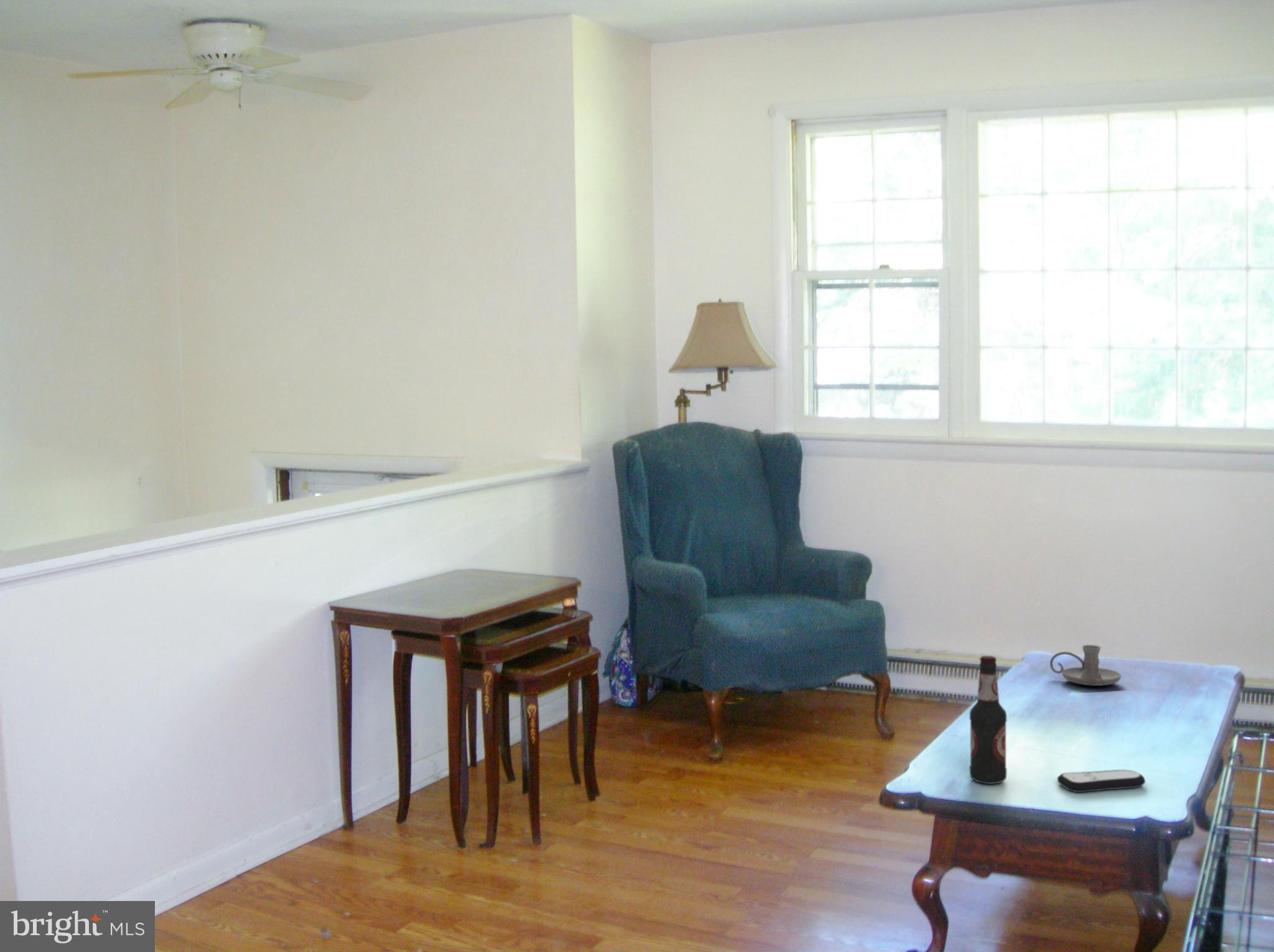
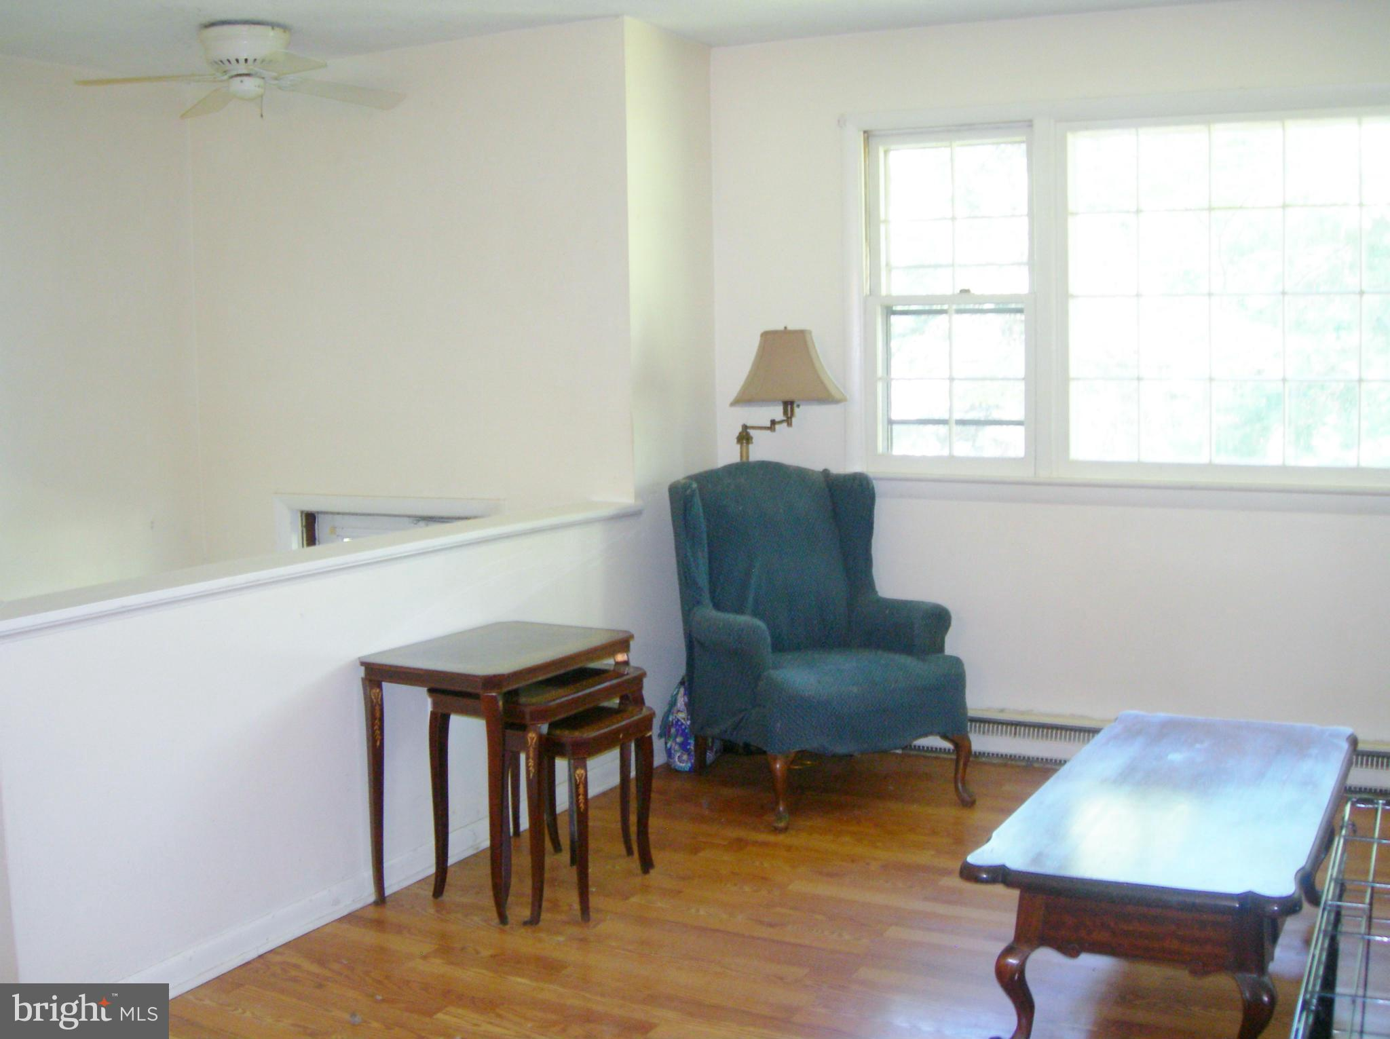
- candle holder (1084, 664)
- remote control (1102, 780)
- bottle (988, 718)
